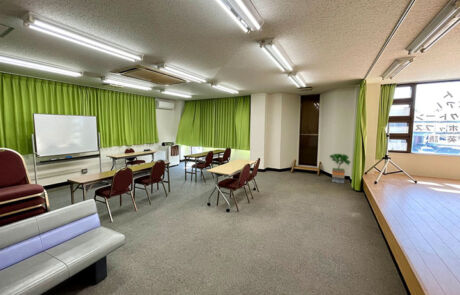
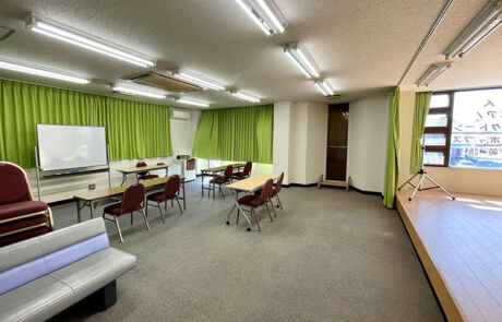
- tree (338, 167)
